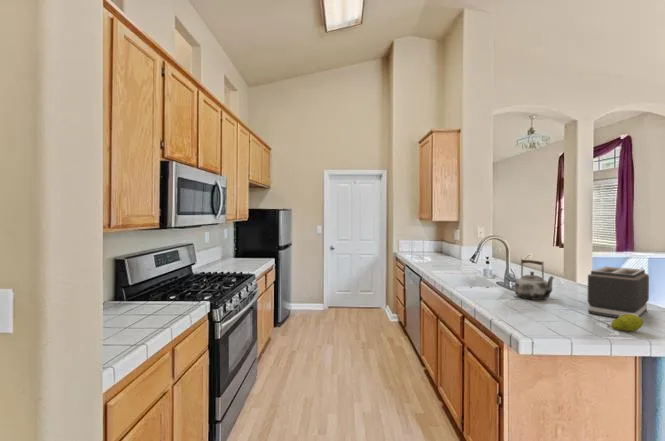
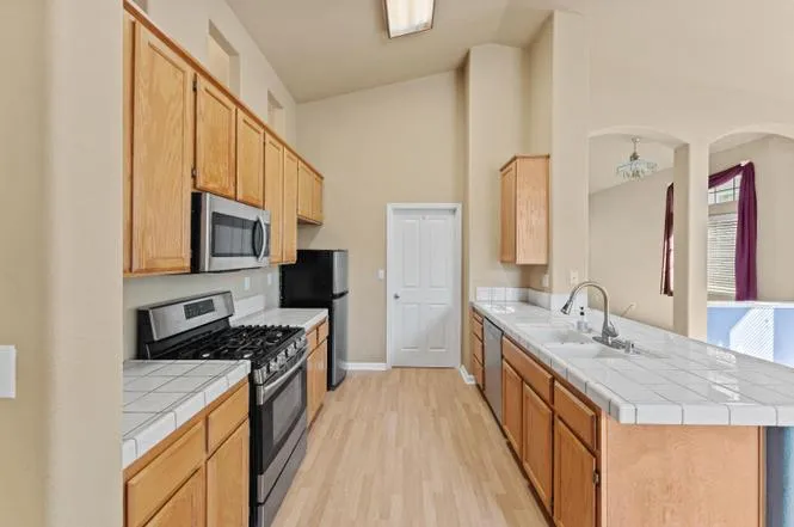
- kettle (535, 279)
- toaster (618, 290)
- fruit (624, 321)
